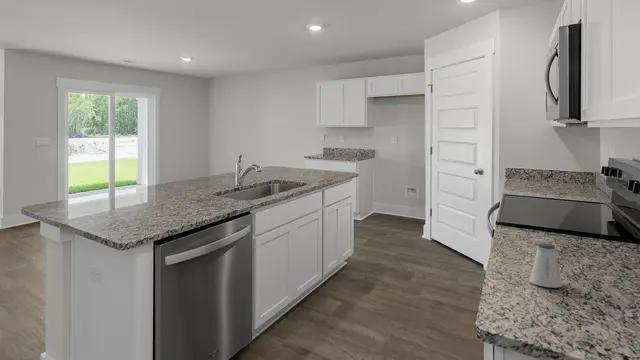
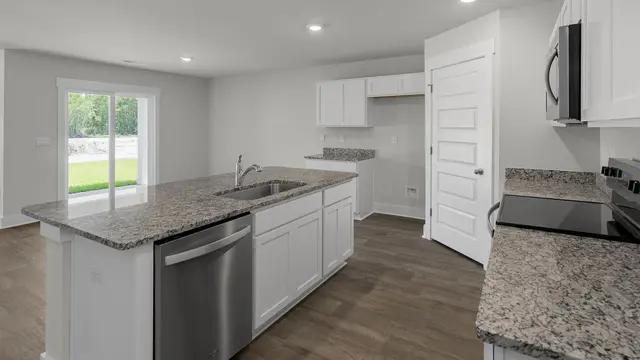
- saltshaker (545, 263)
